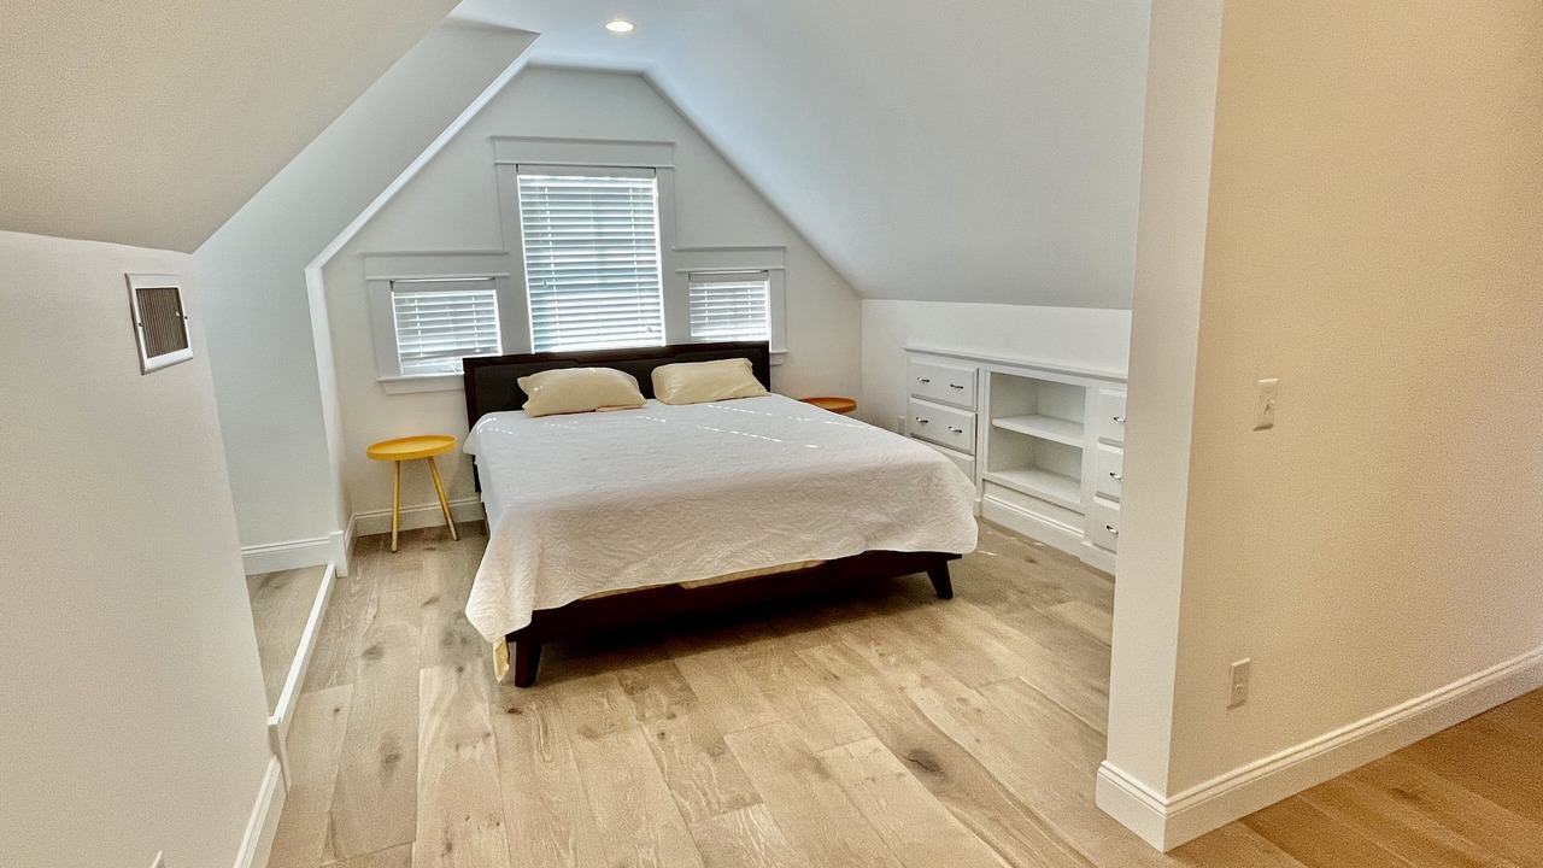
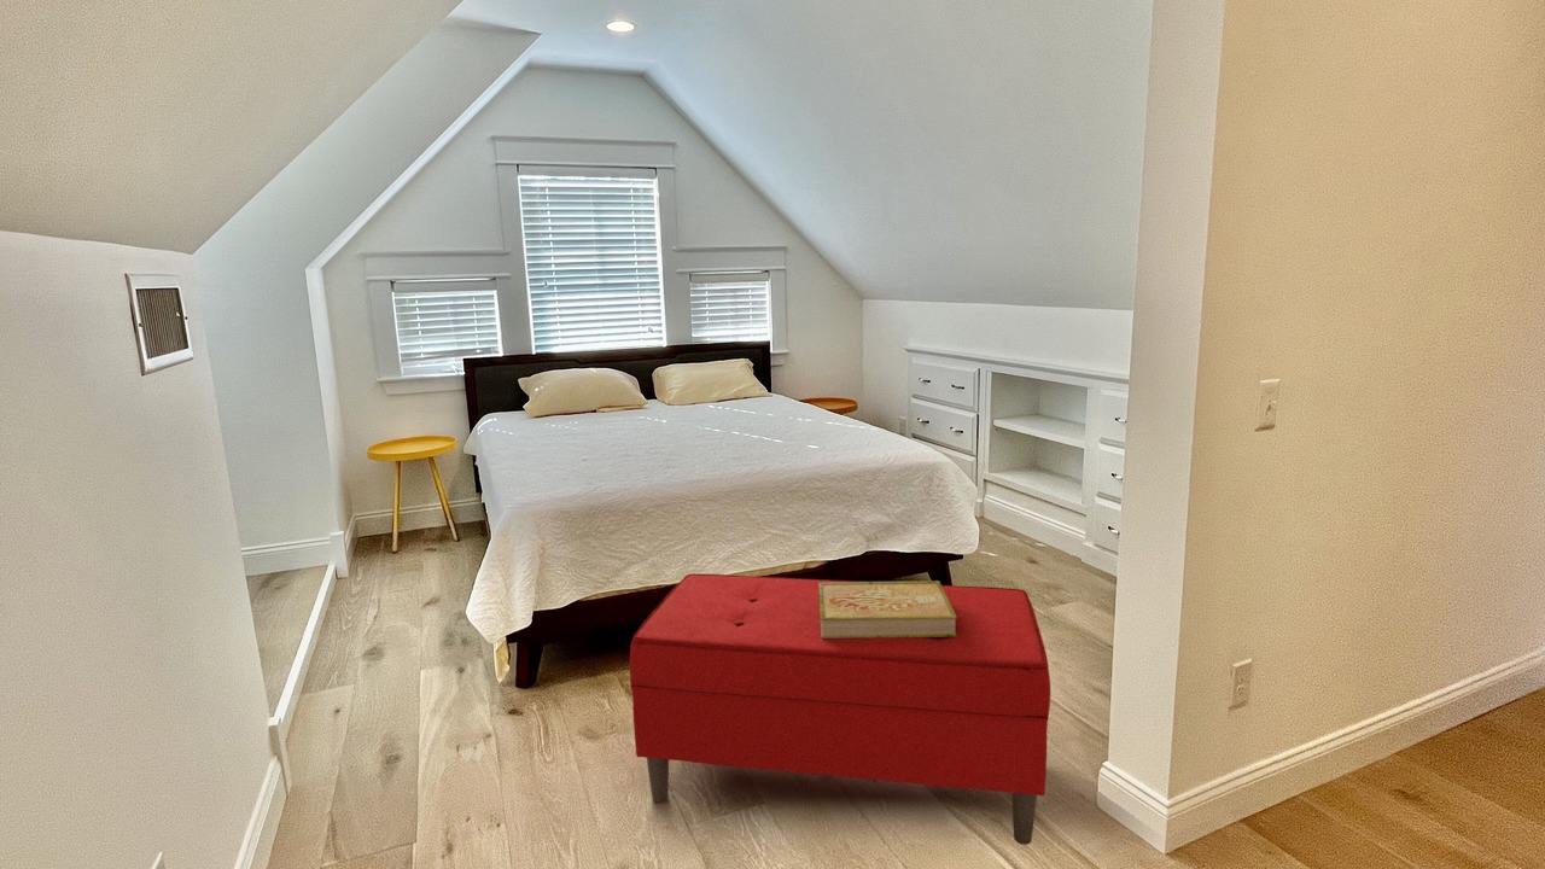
+ bench (840, 694)
+ decorative box (882, 607)
